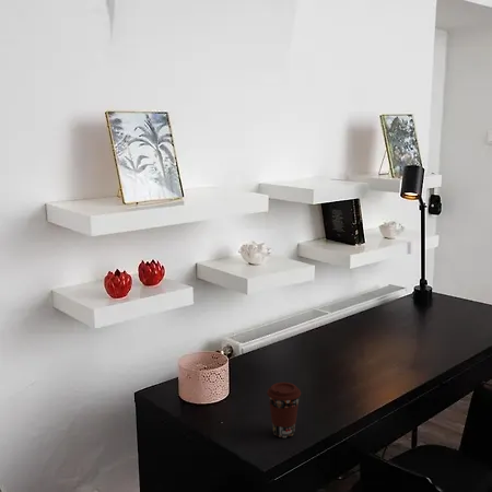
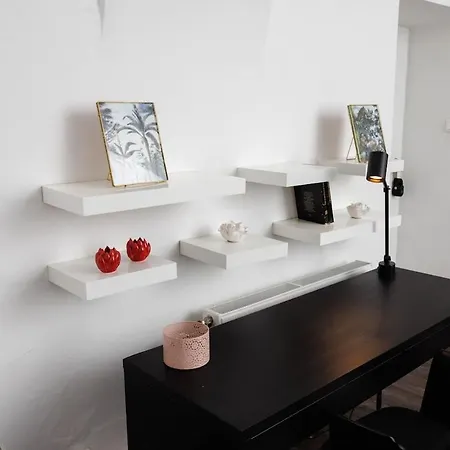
- coffee cup (283, 410)
